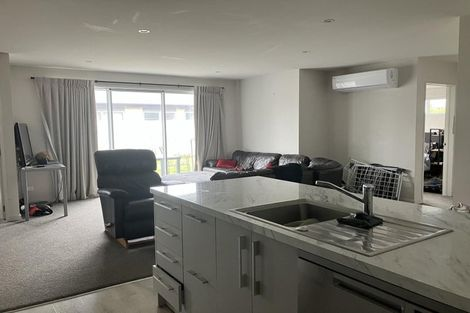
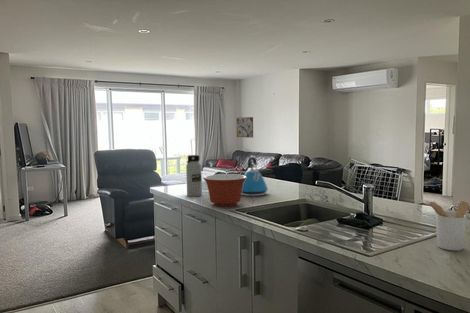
+ kettle (252, 174)
+ water bottle (194, 175)
+ utensil holder (445, 223)
+ mixing bowl (225, 190)
+ wall art (244, 127)
